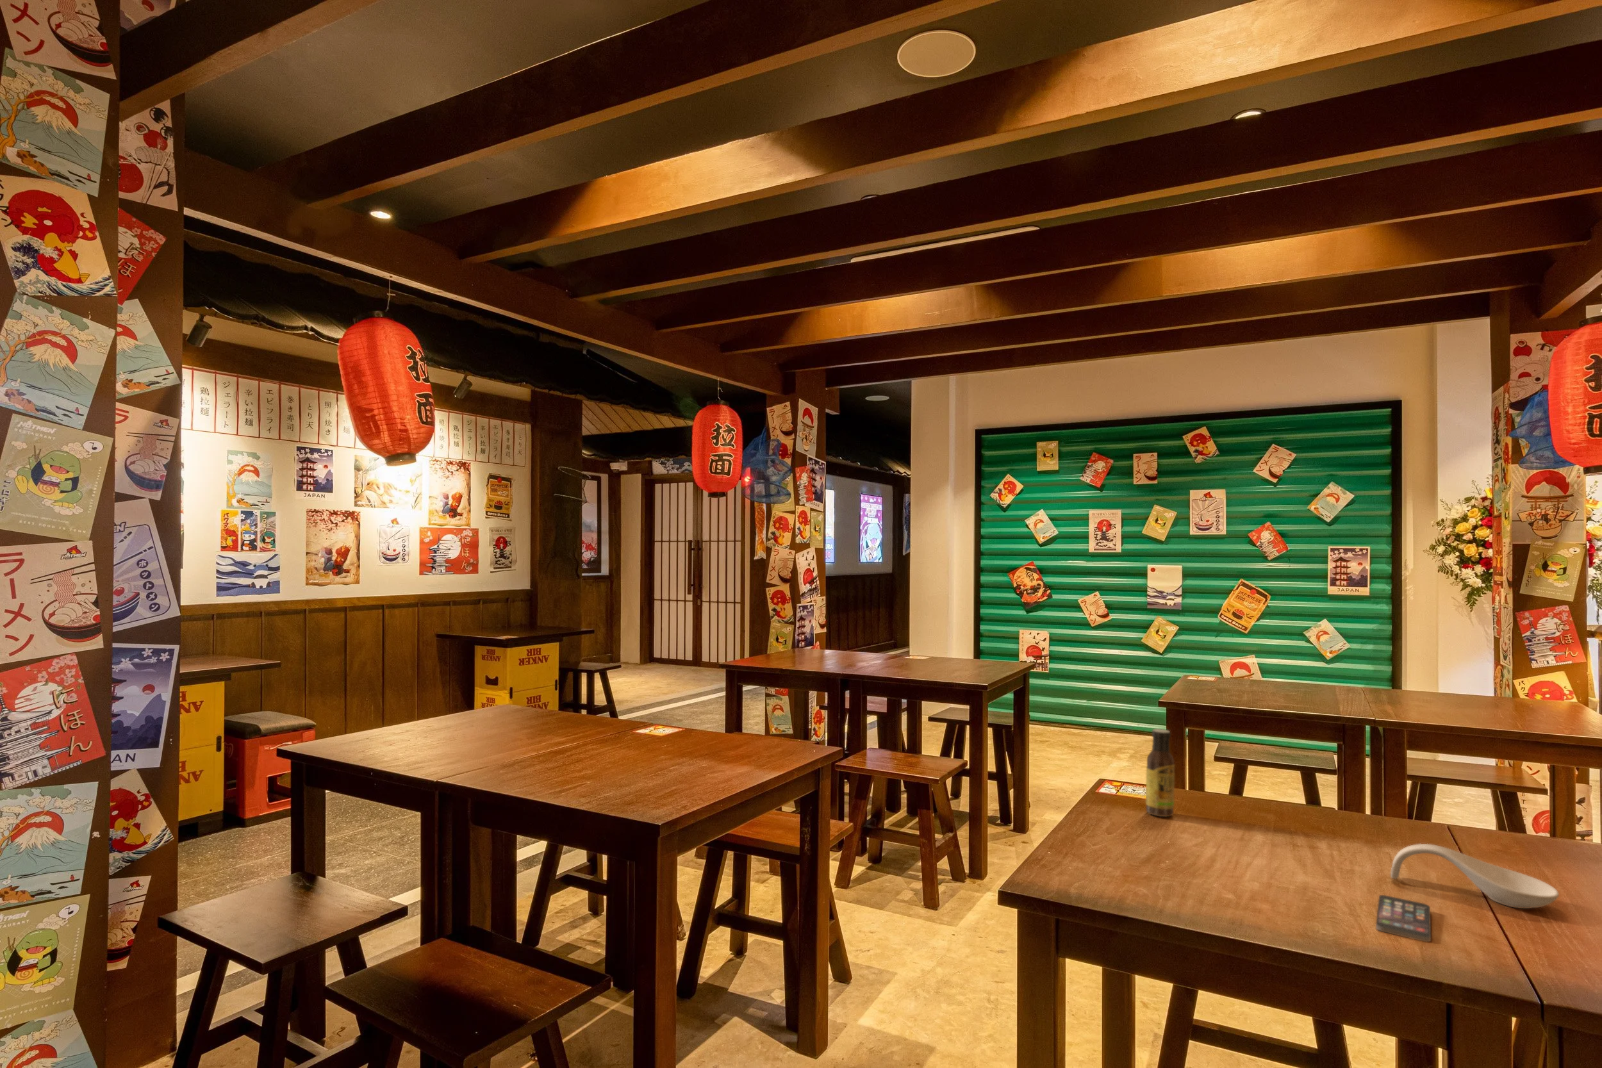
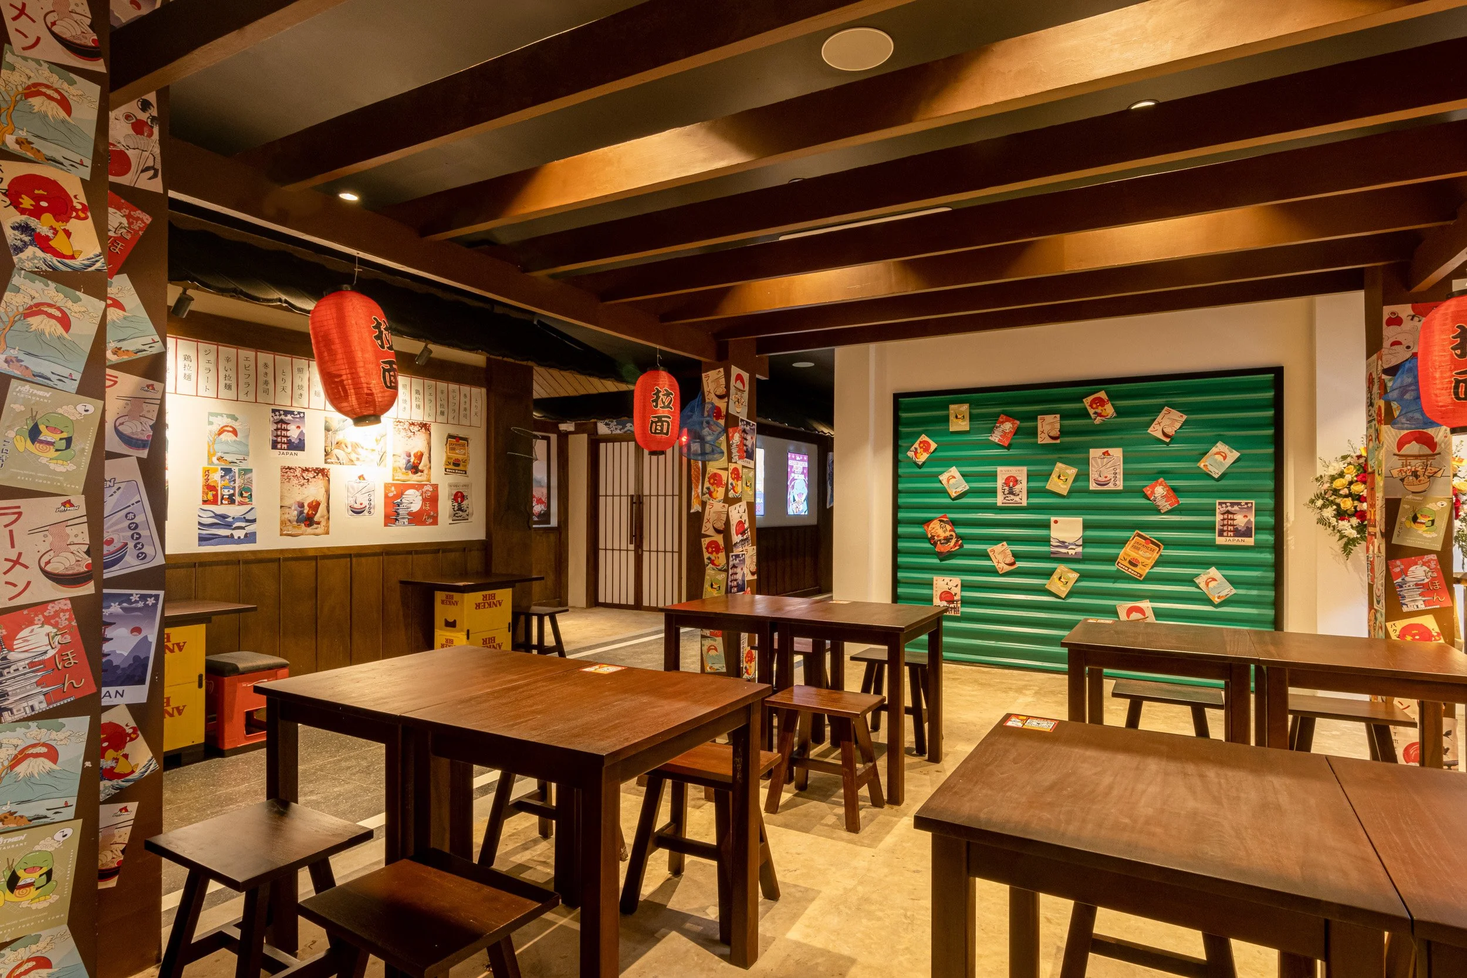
- sauce bottle (1160, 772)
- spoon rest (1471, 874)
- smartphone (1403, 917)
